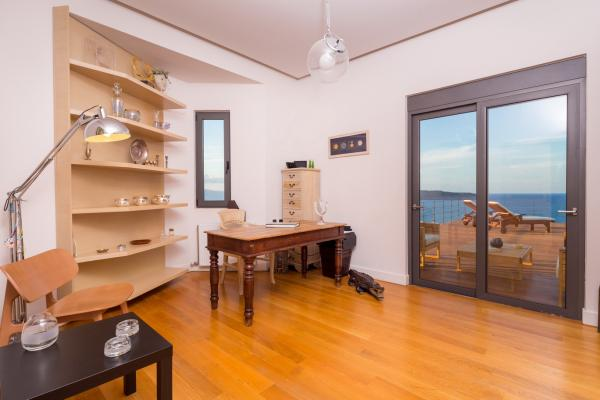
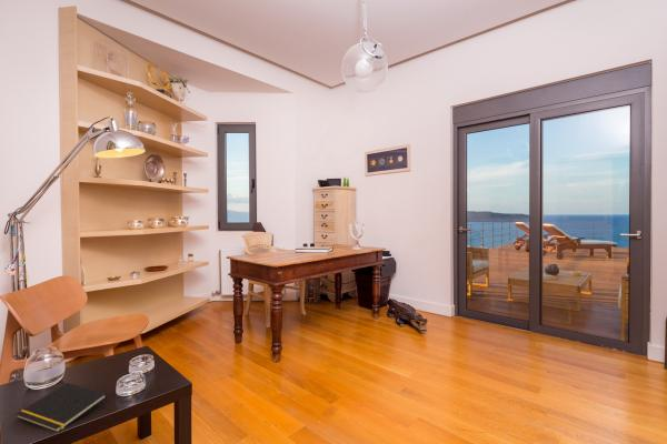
+ notepad (62, 405)
